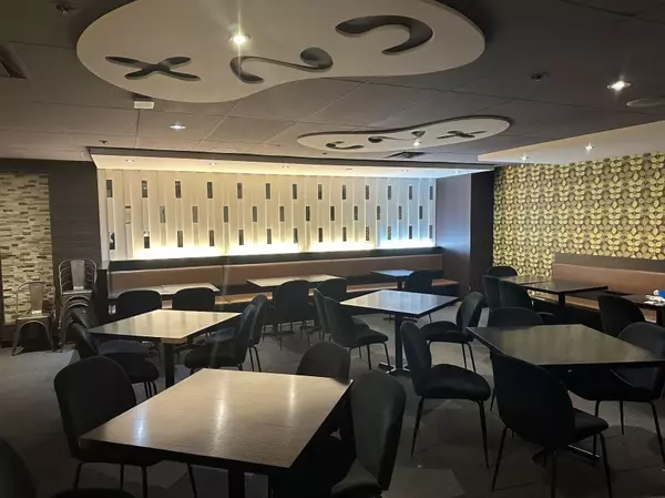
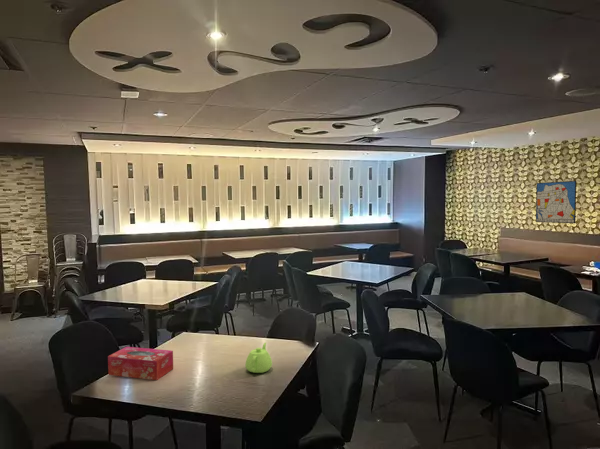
+ tissue box (141, 362)
+ teapot (259, 358)
+ wall art (555, 202)
